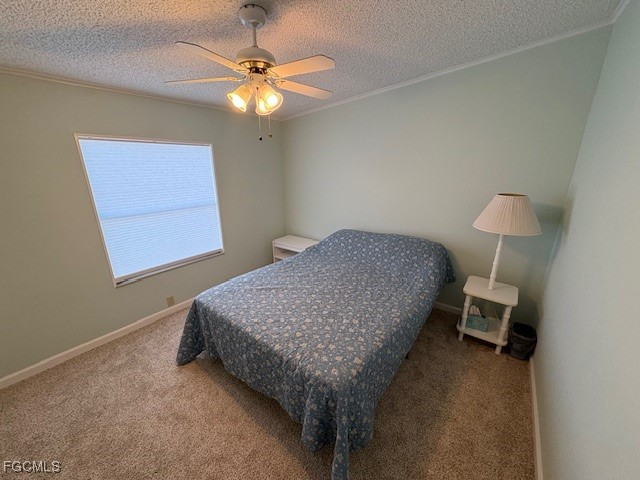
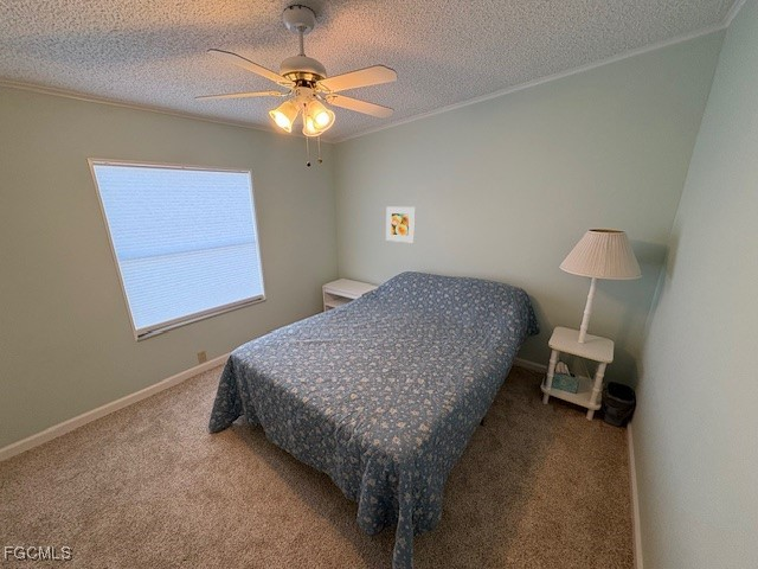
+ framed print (399, 224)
